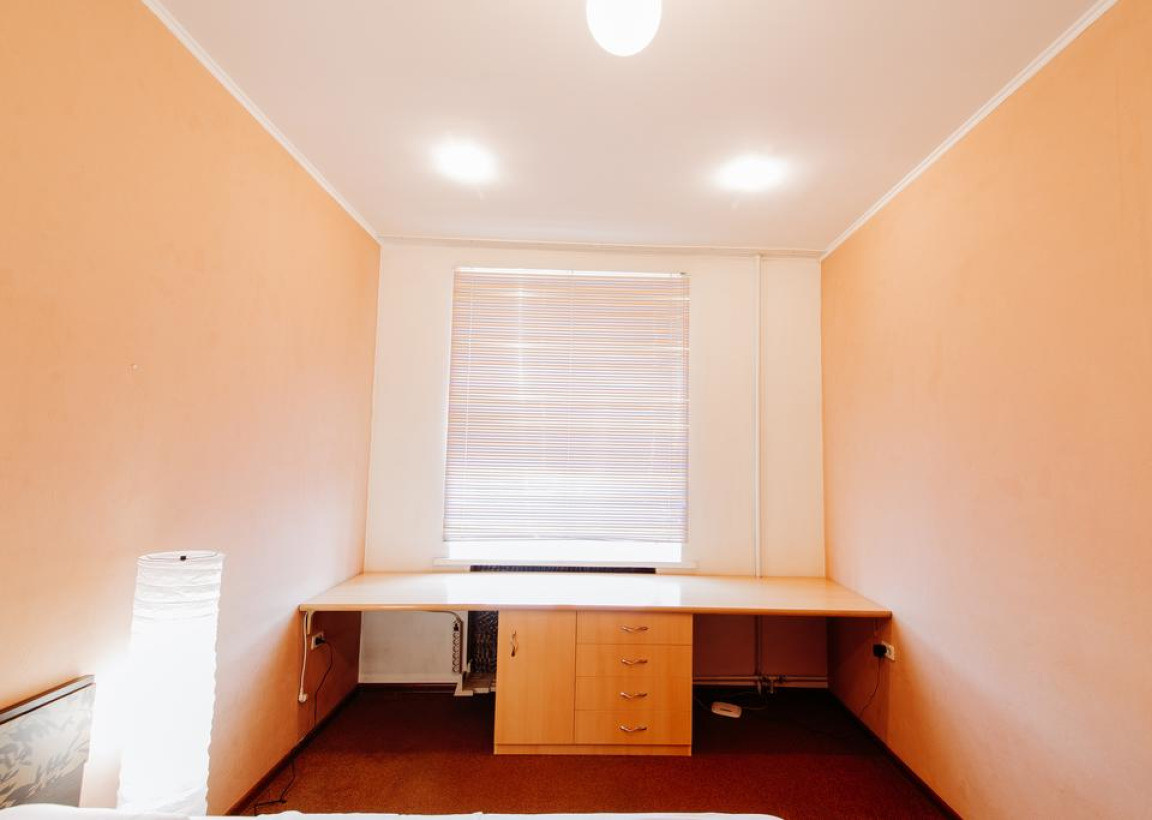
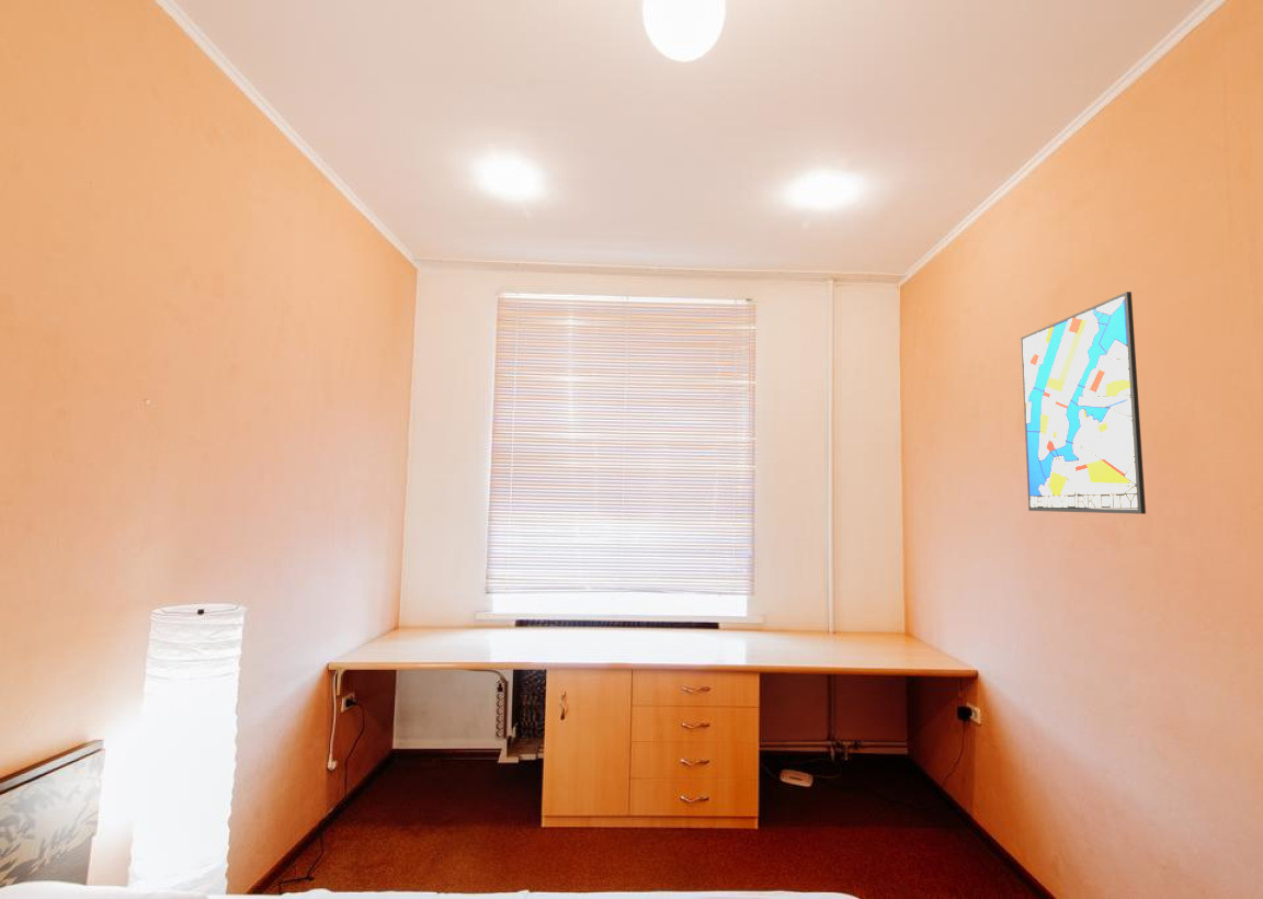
+ wall art (1074, 412)
